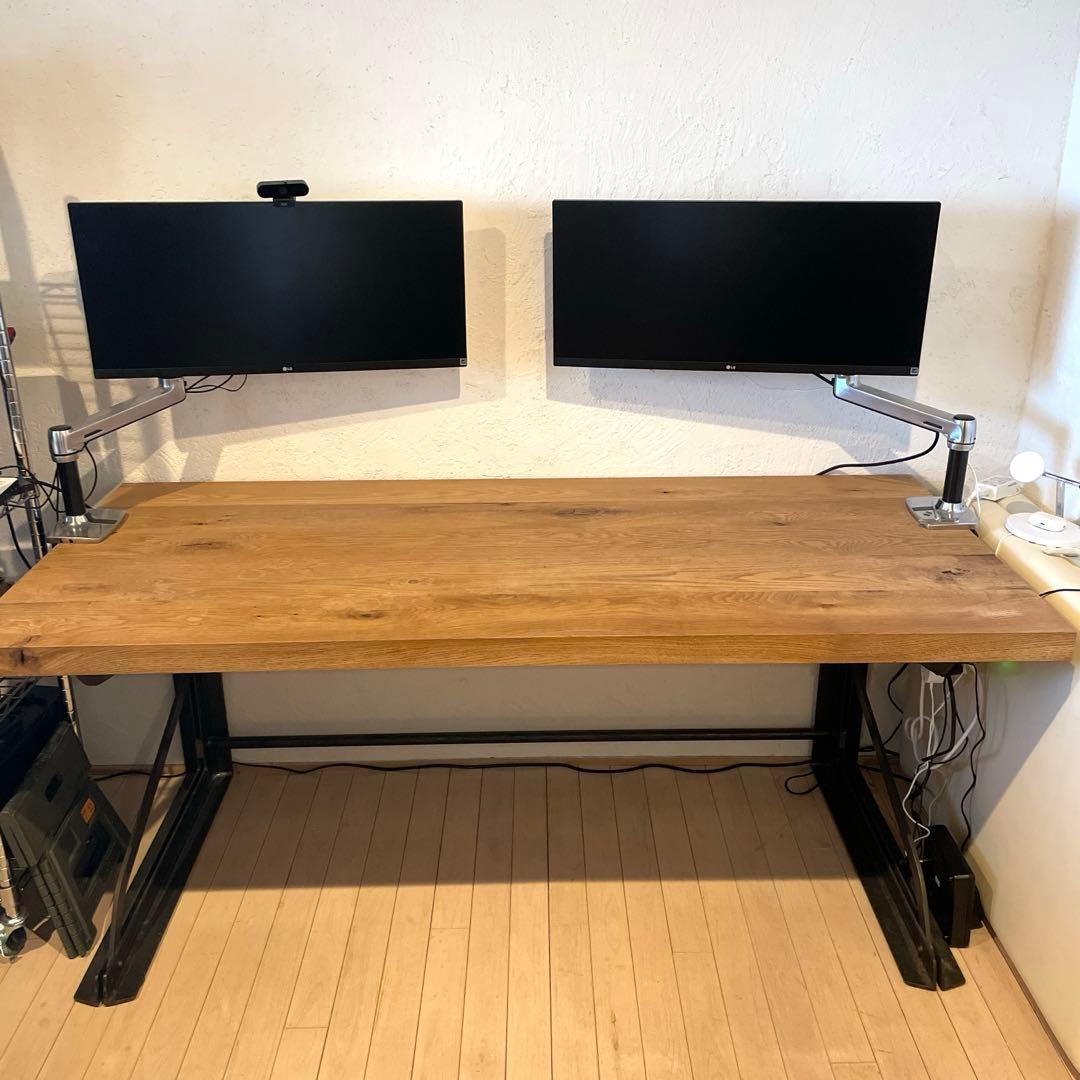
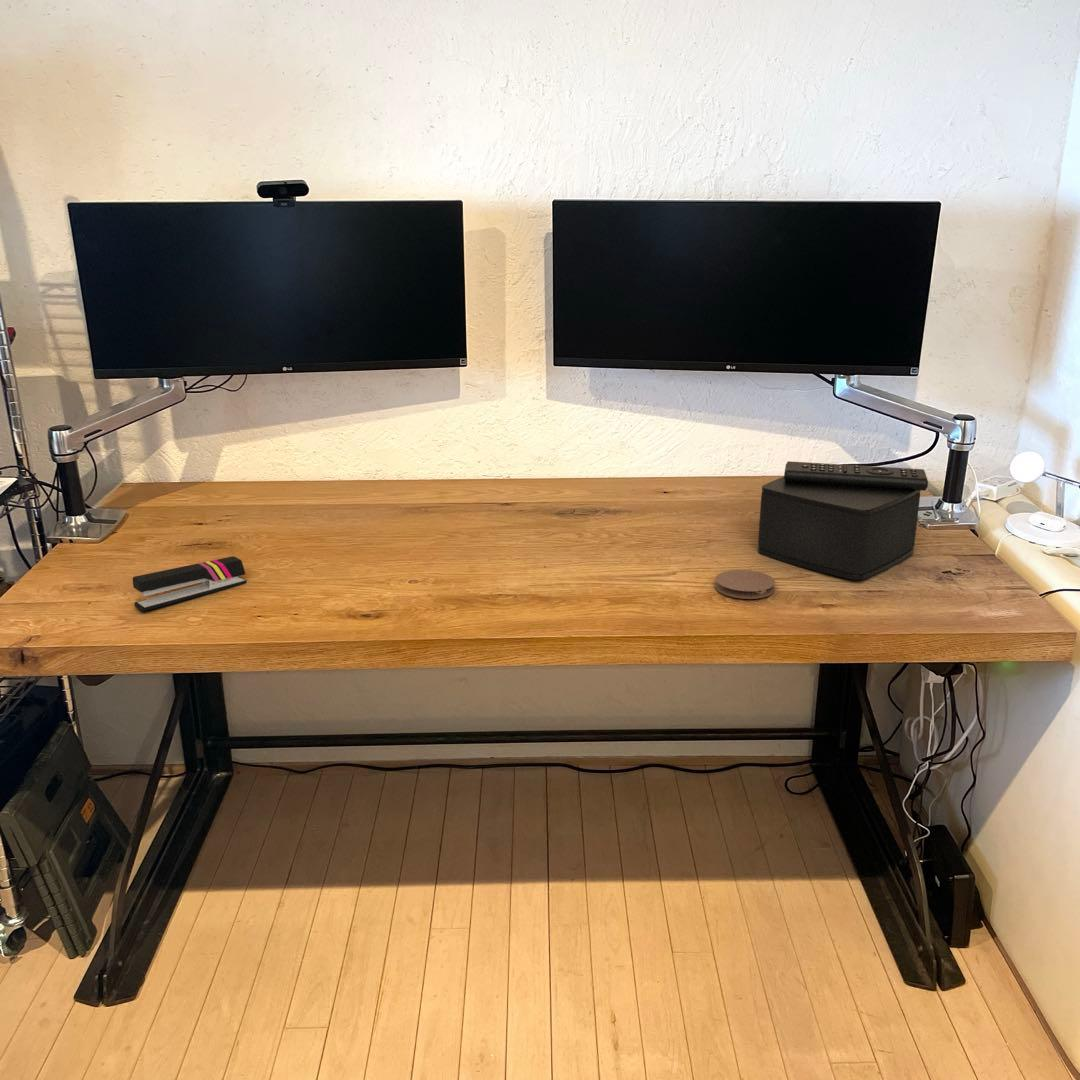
+ stapler (190, 580)
+ coaster (744, 583)
+ speaker (843, 511)
